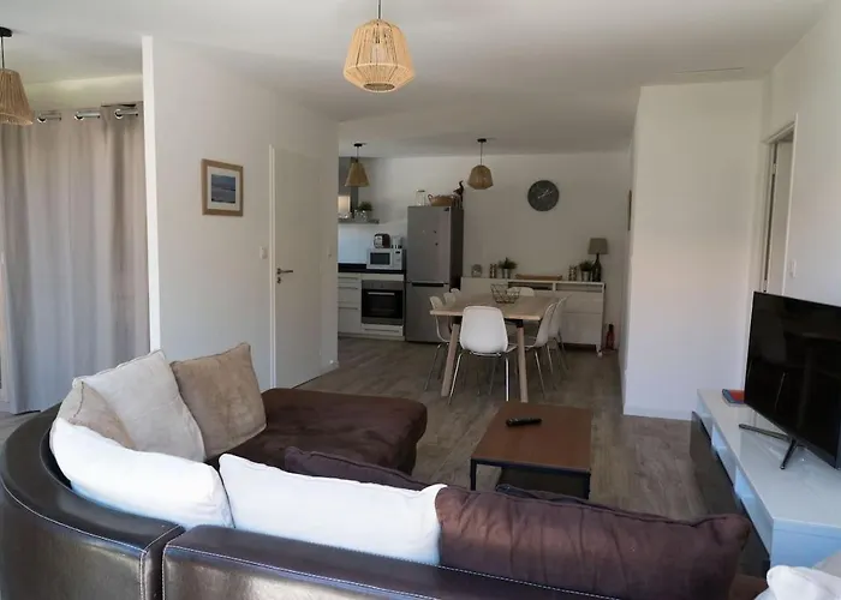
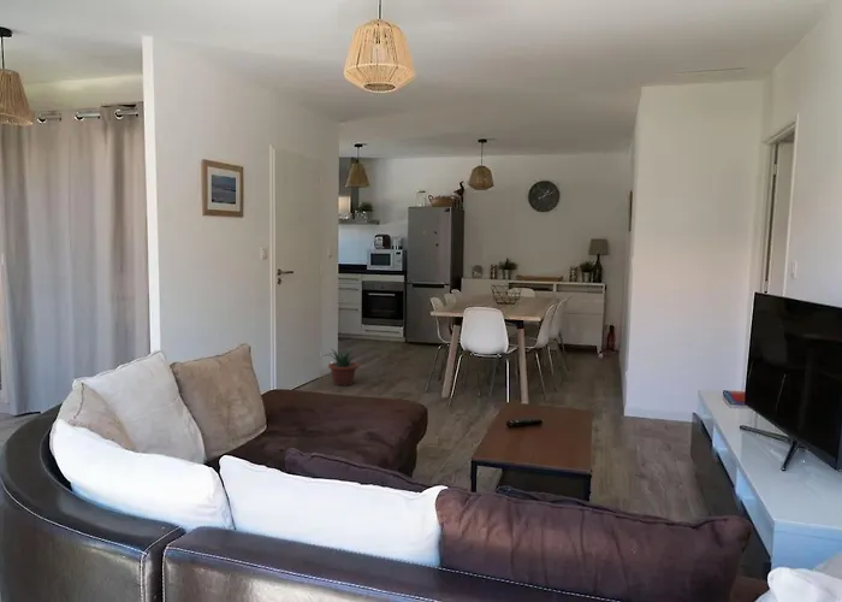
+ potted plant (339, 366)
